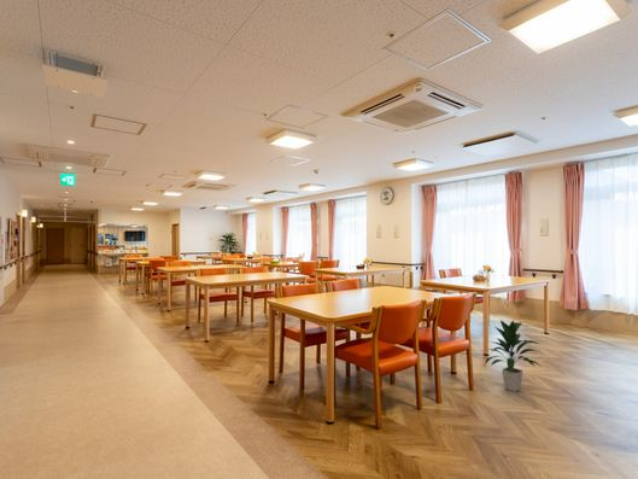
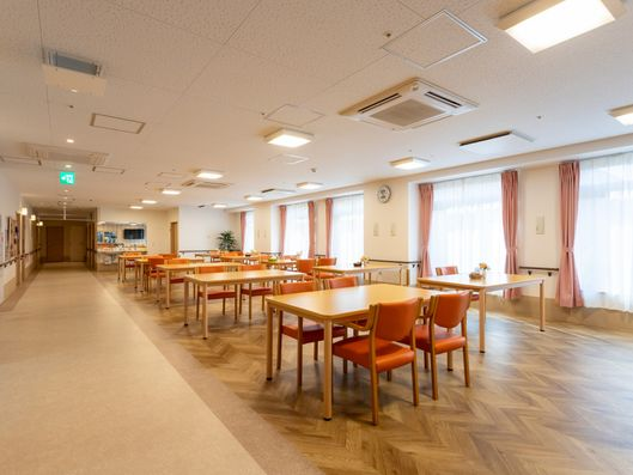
- indoor plant (510, 352)
